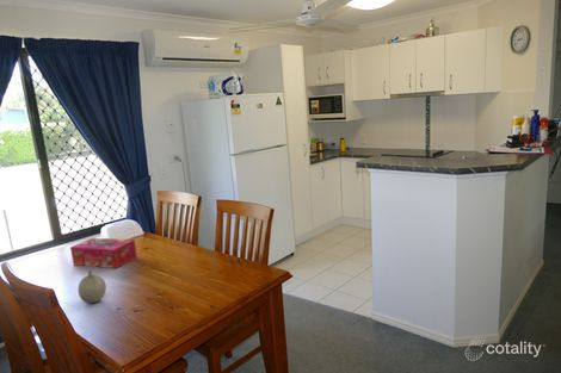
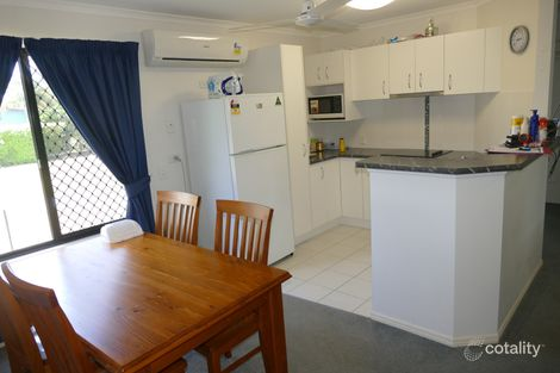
- tissue box (104, 251)
- fruit (91, 285)
